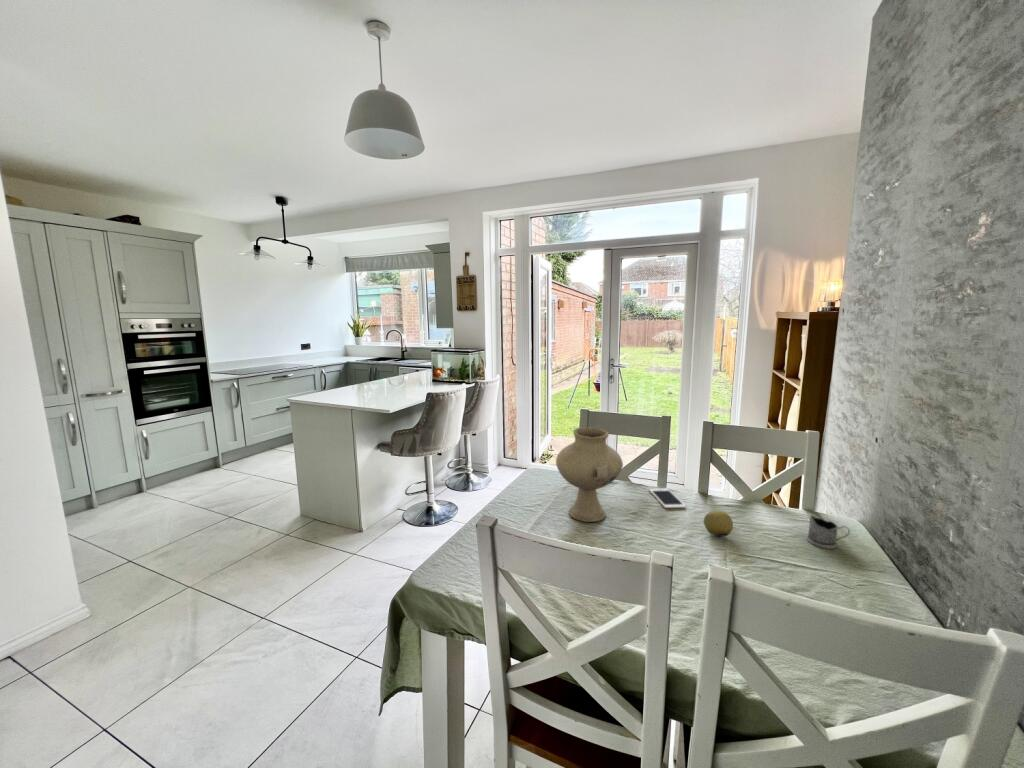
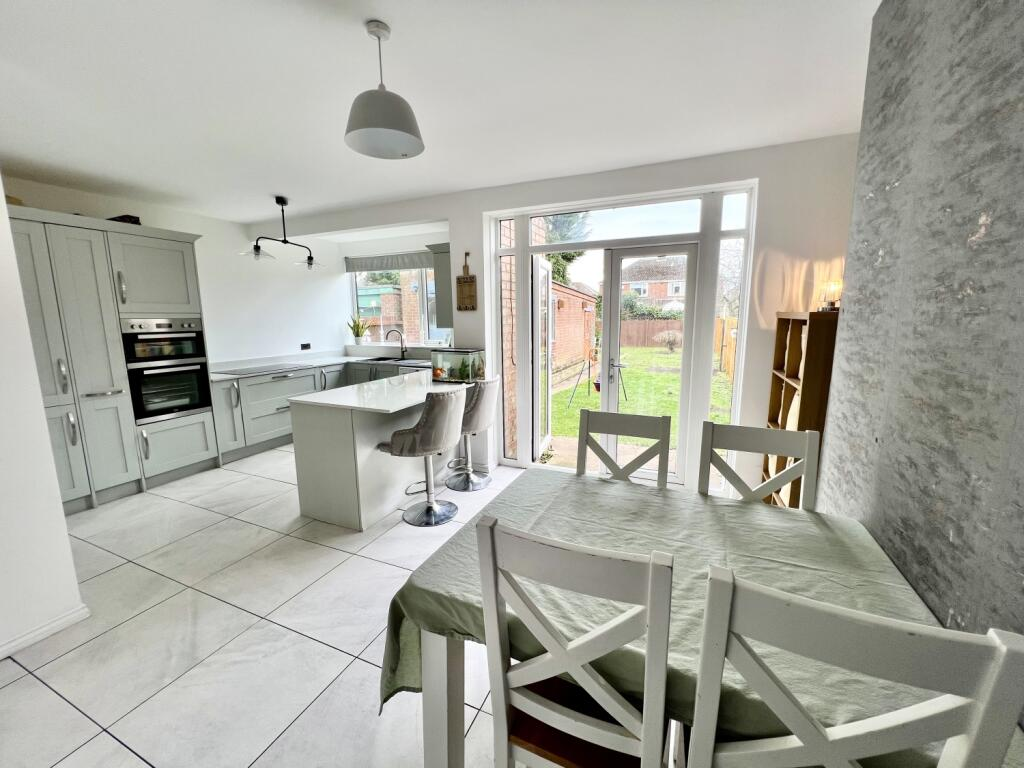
- vase (588, 473)
- cell phone (666, 497)
- fruit (718, 523)
- tea glass holder (828, 531)
